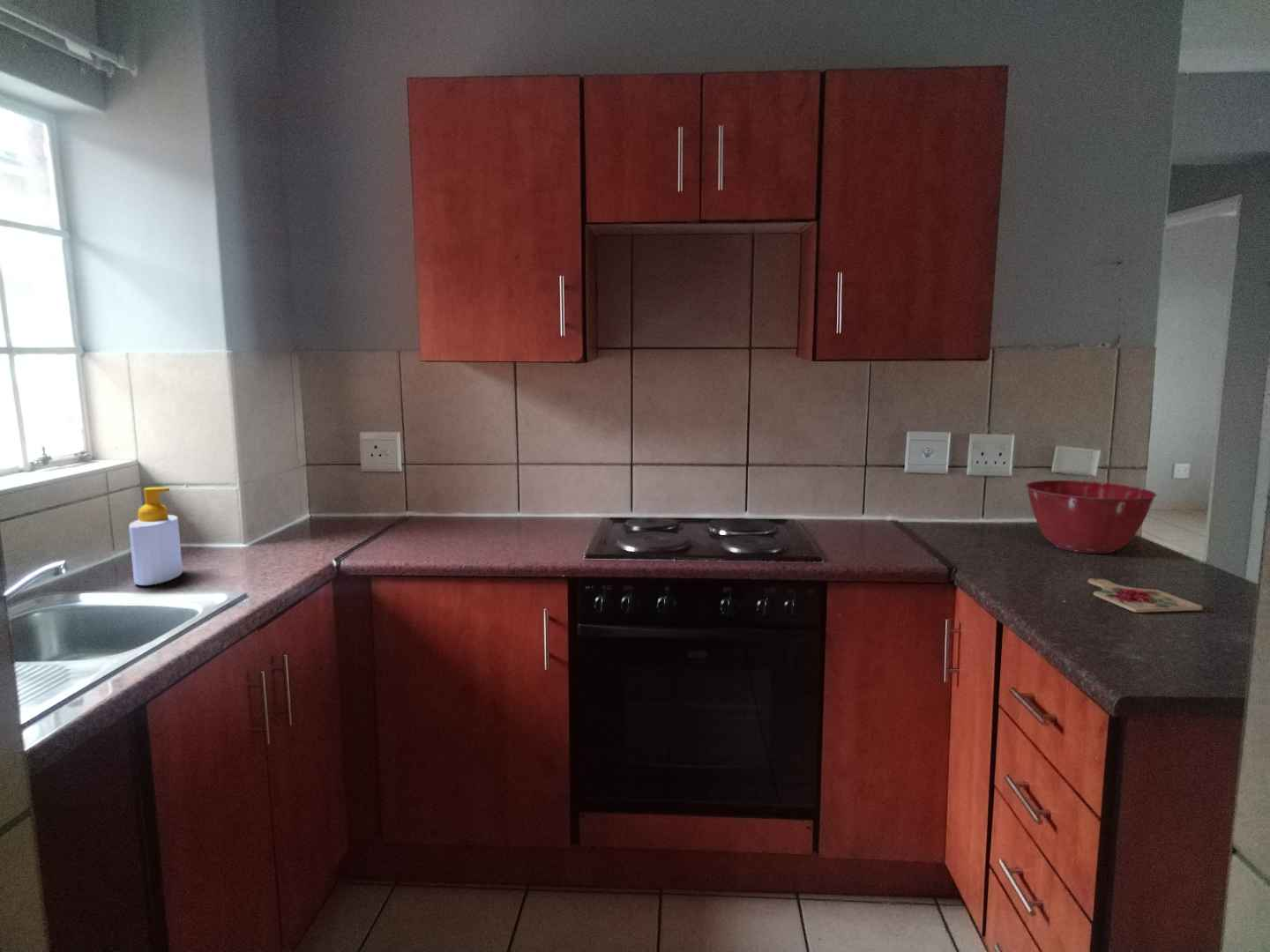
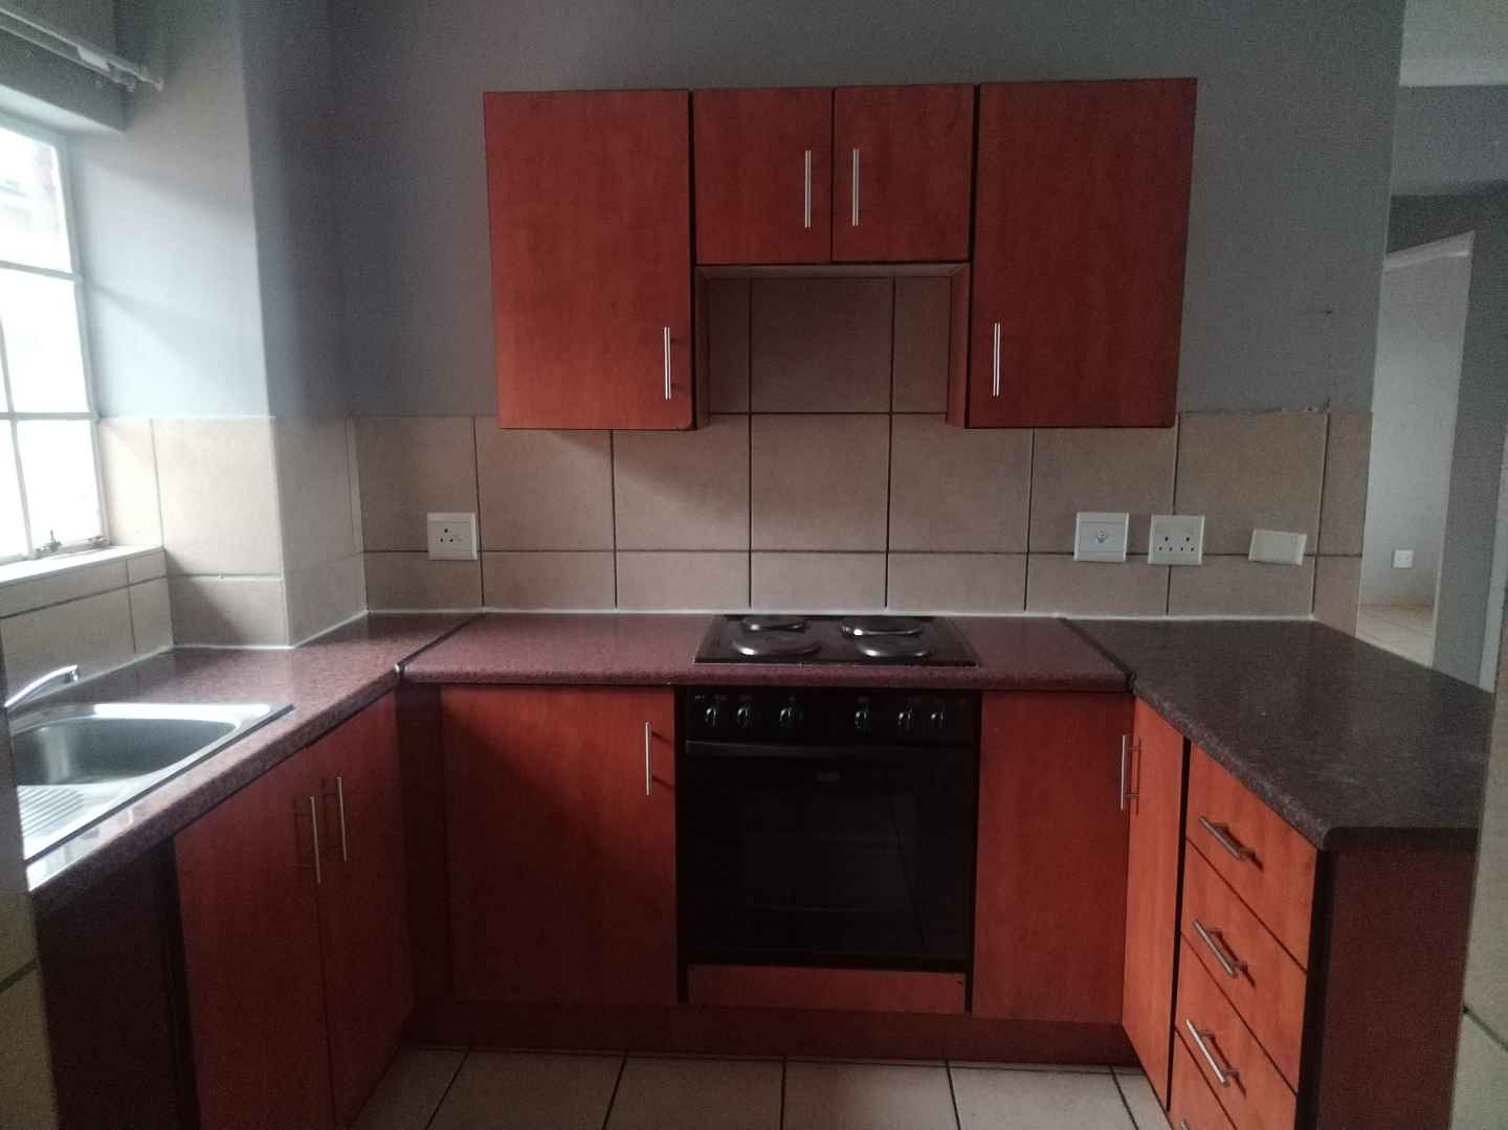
- mixing bowl (1087, 517)
- soap bottle (154, 533)
- cutting board (1129, 589)
